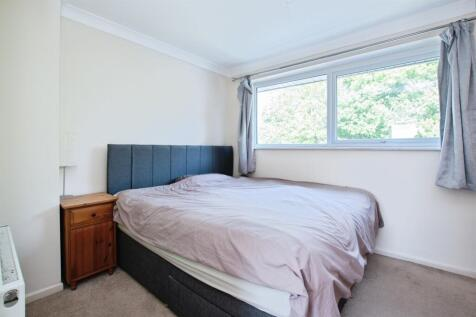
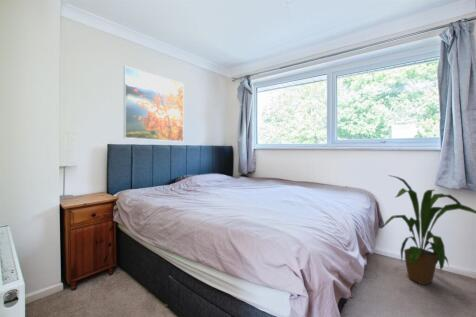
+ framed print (156, 108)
+ house plant (430, 231)
